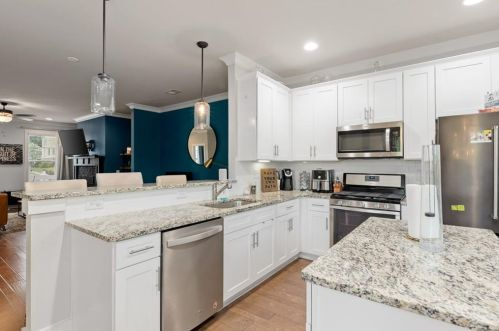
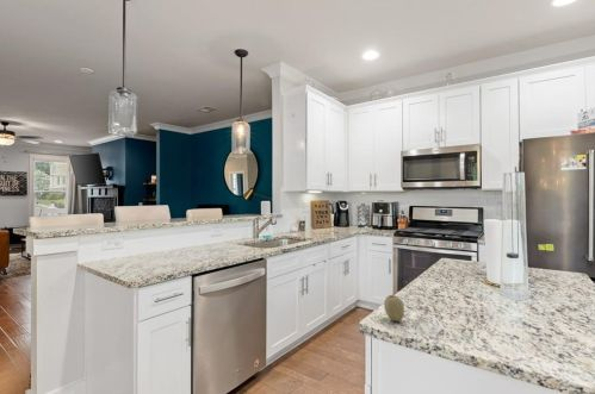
+ fruit (393, 307)
